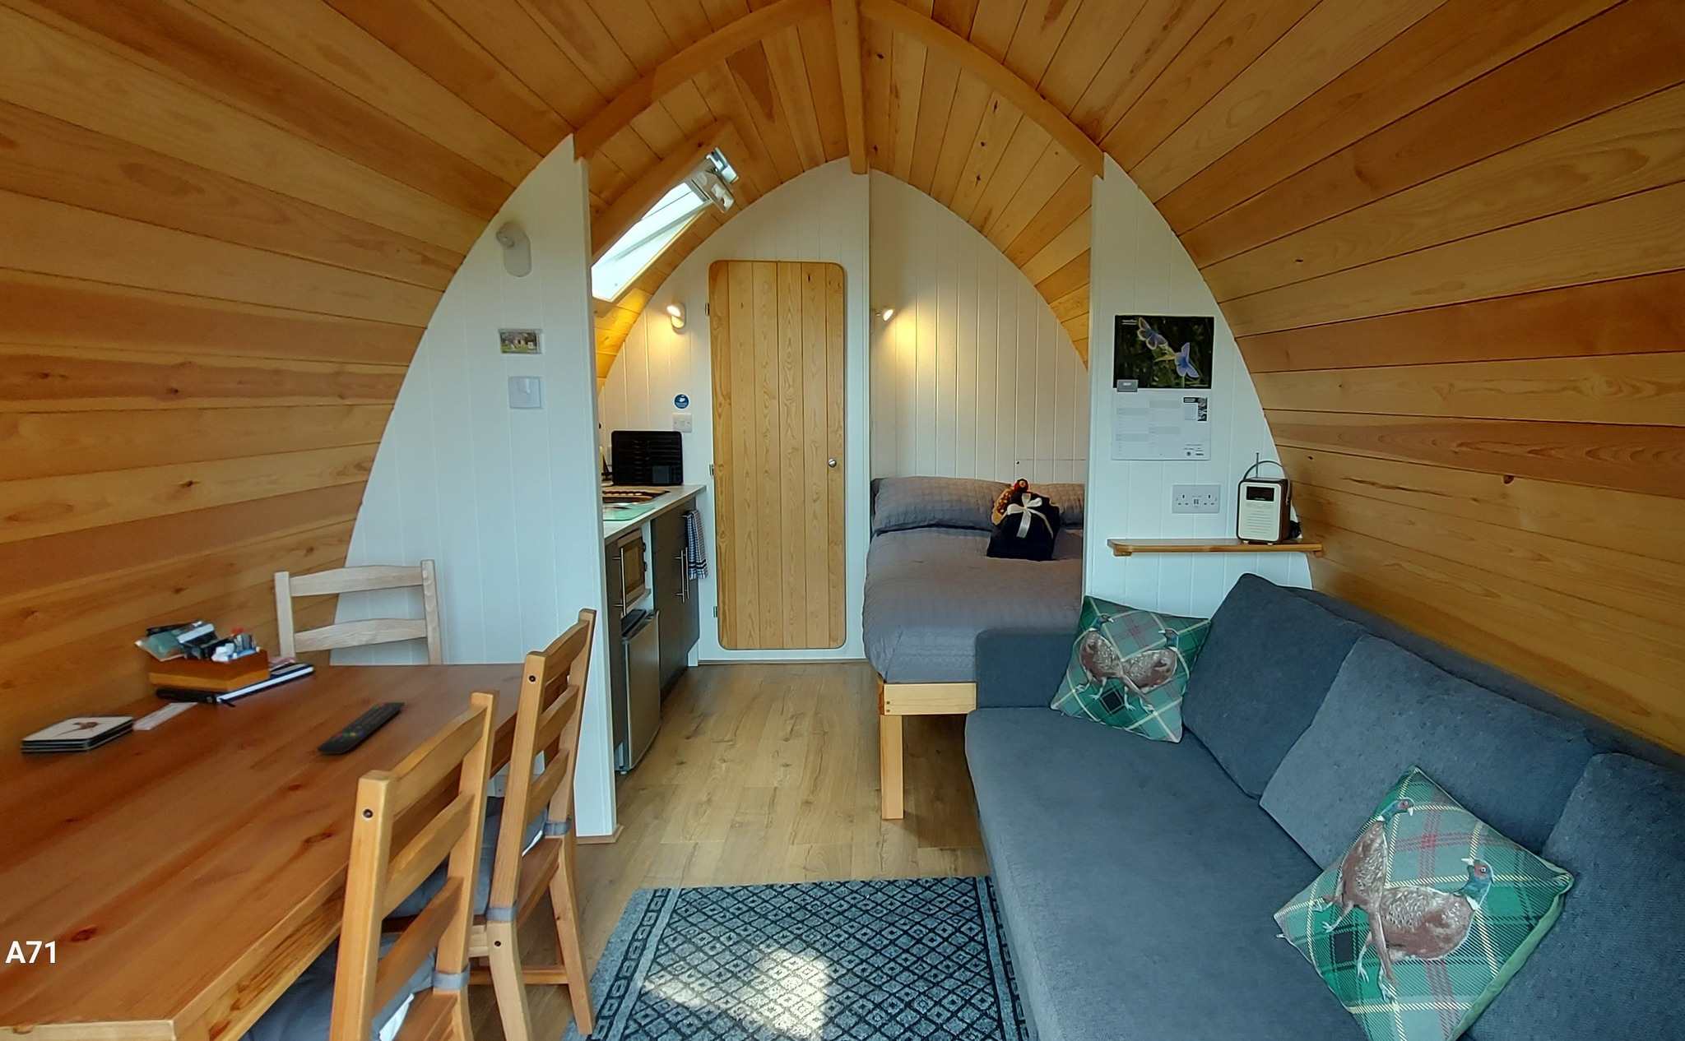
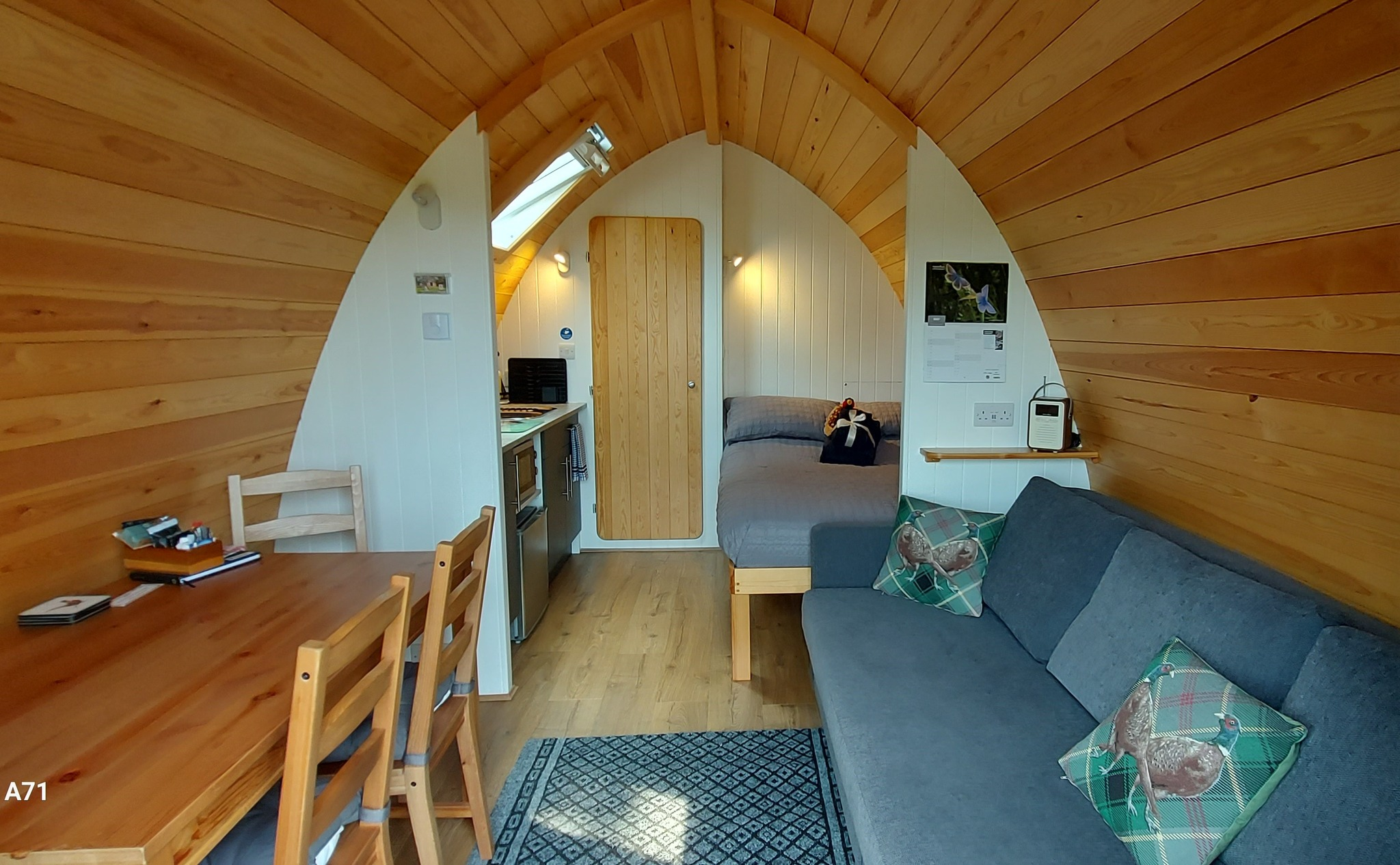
- remote control (365, 726)
